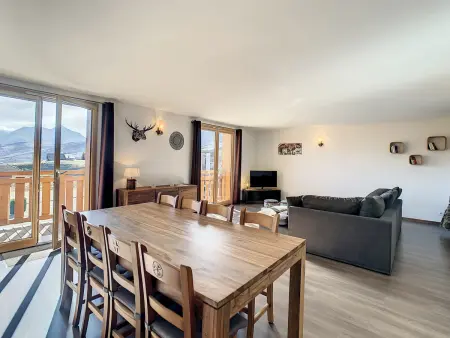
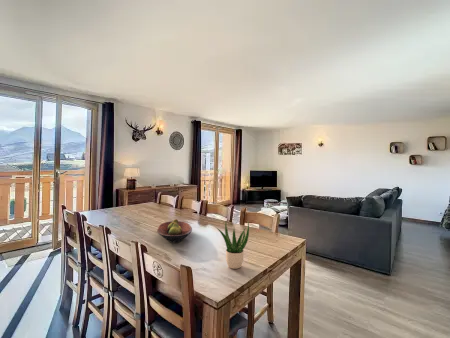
+ potted plant (235, 242)
+ fruit bowl (174, 228)
